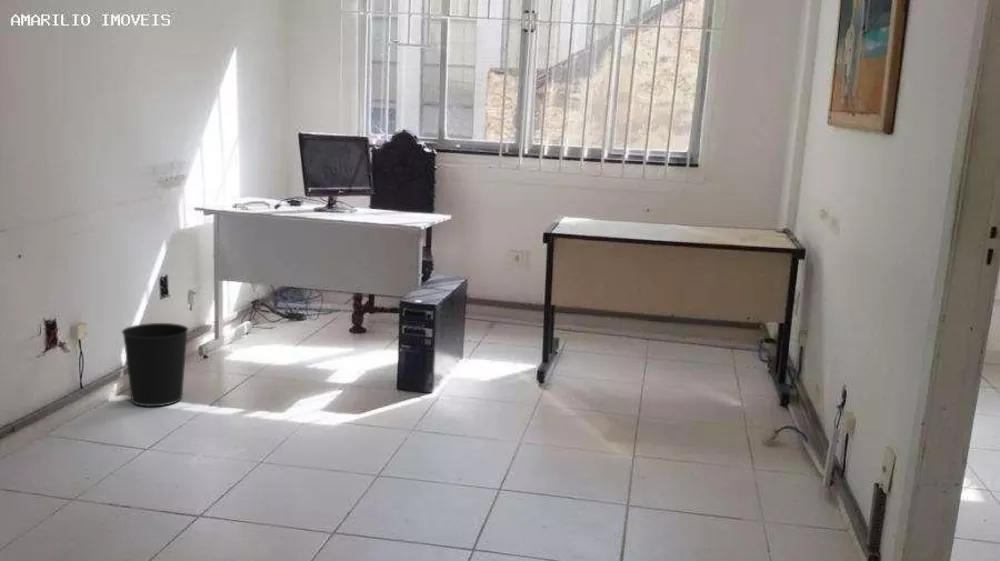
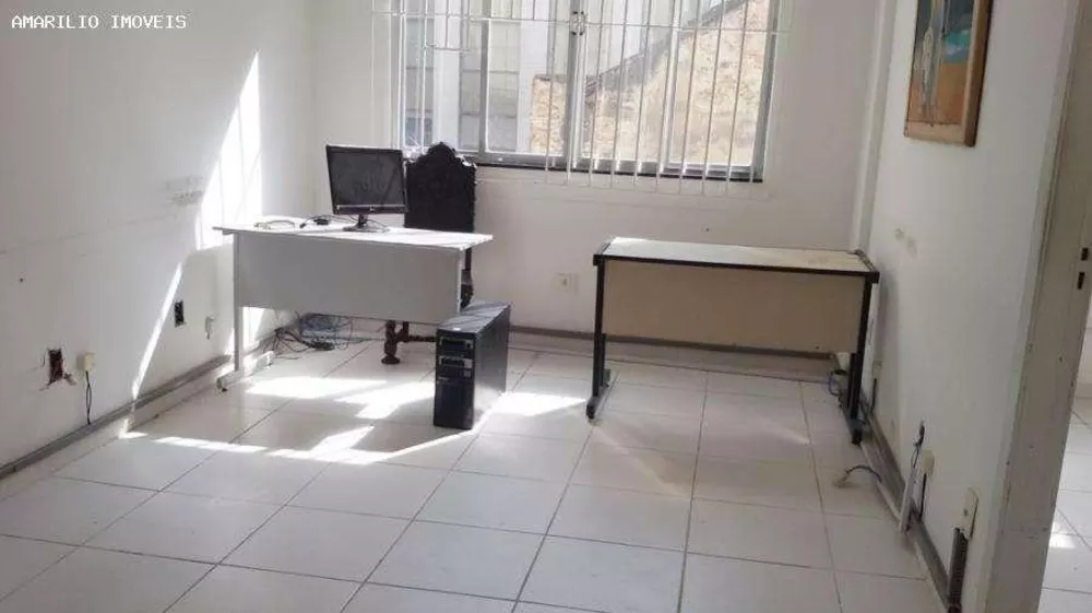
- wastebasket (156, 364)
